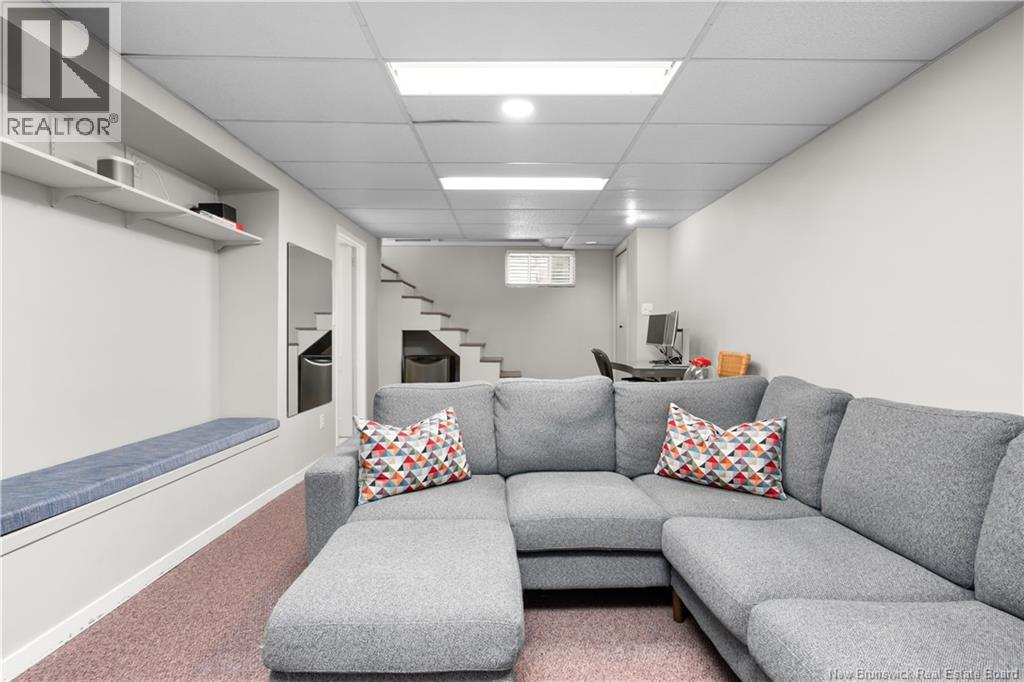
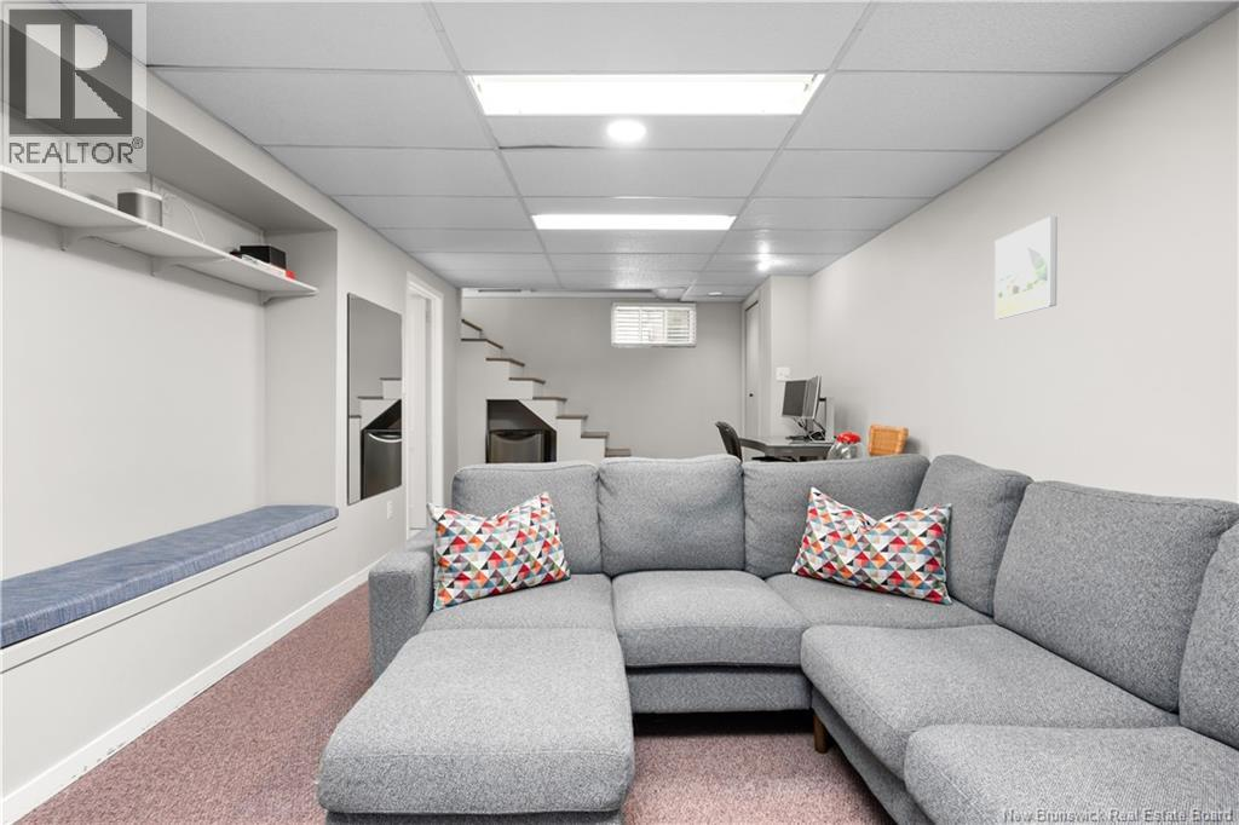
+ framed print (1024, 271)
